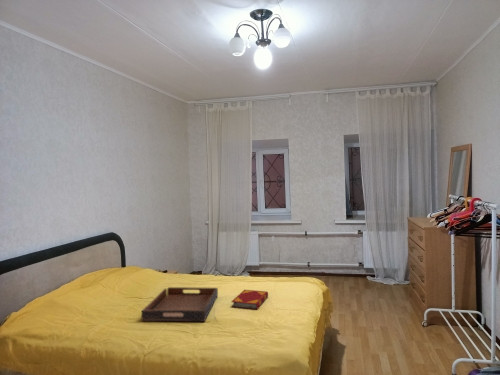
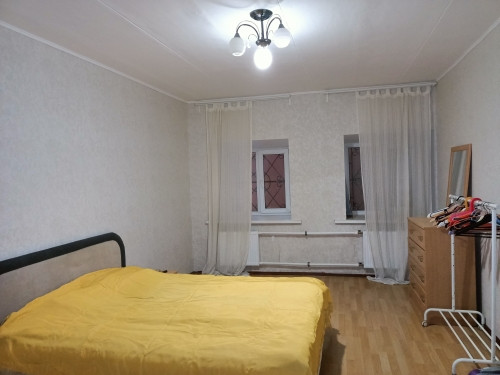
- hardback book (250, 298)
- serving tray (183, 302)
